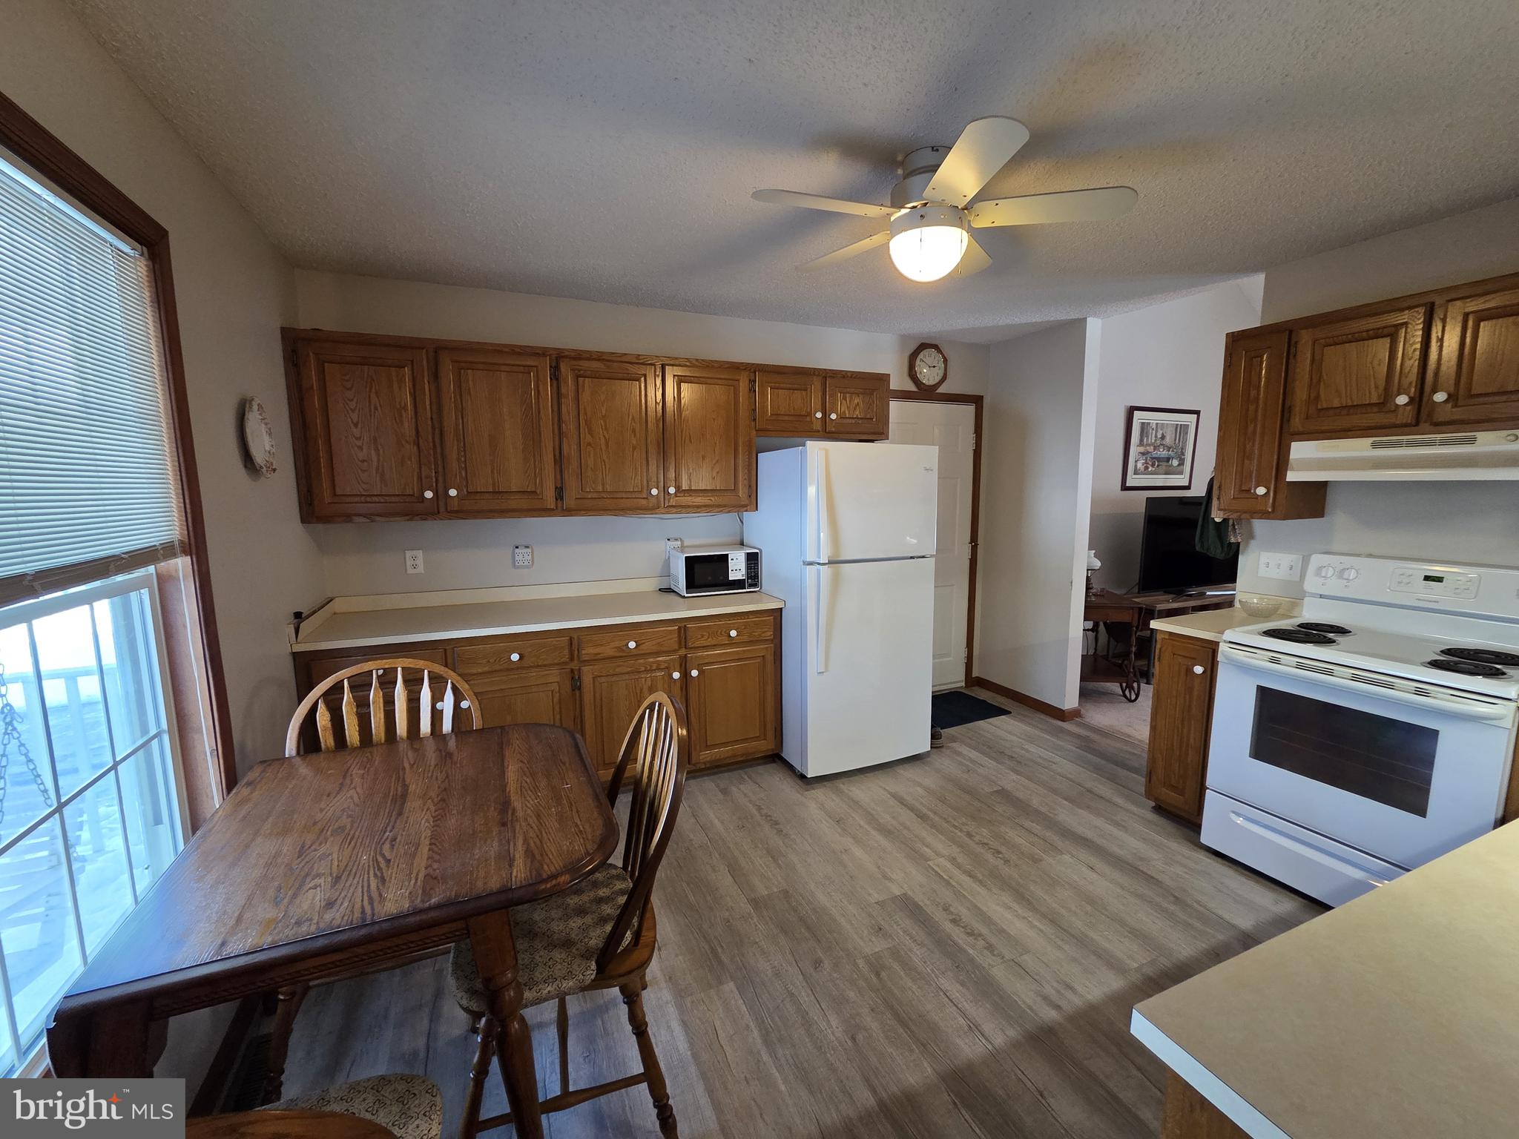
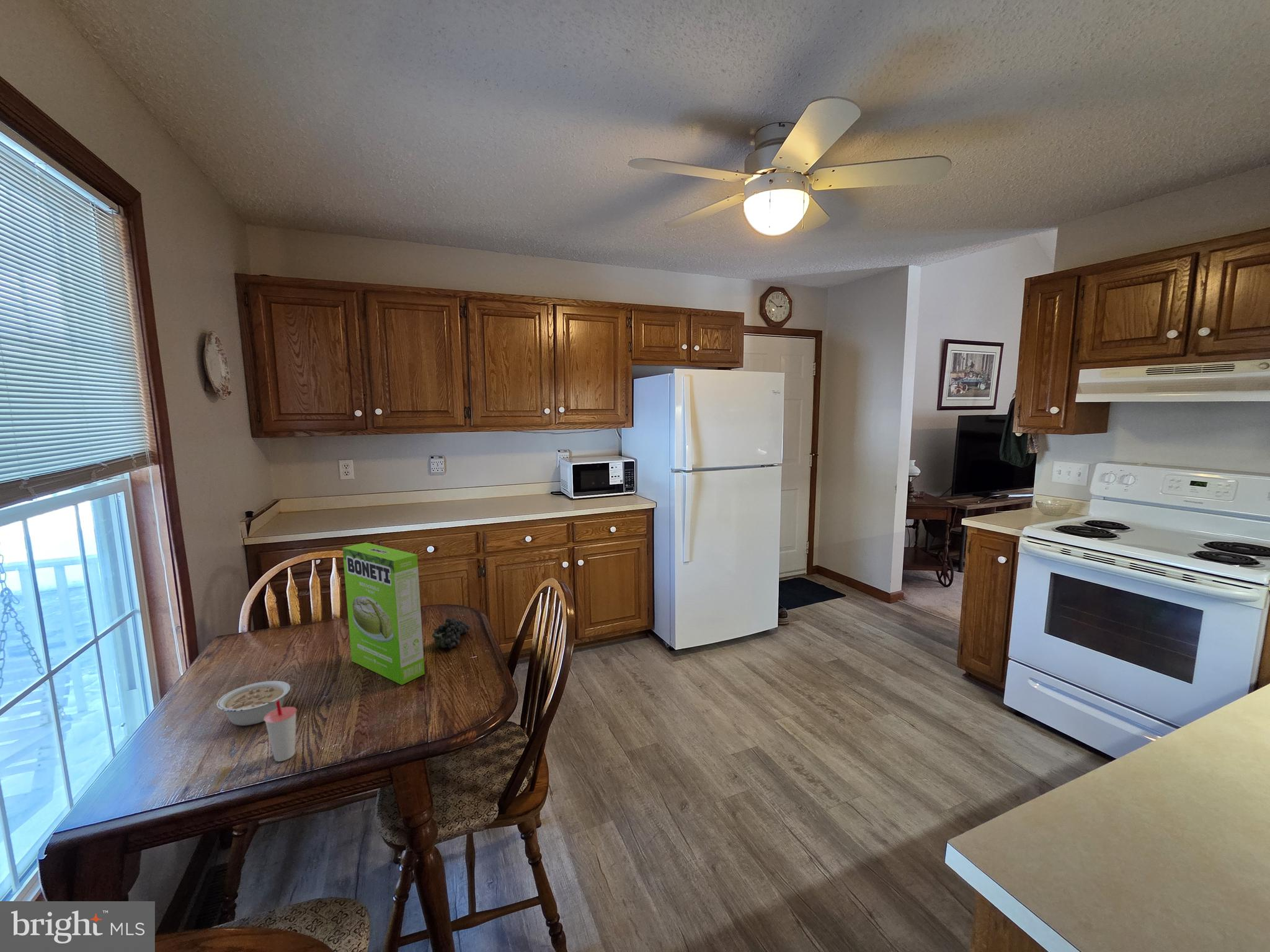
+ fruit (451, 628)
+ cake mix box (383, 610)
+ legume (258, 702)
+ cup (282, 728)
